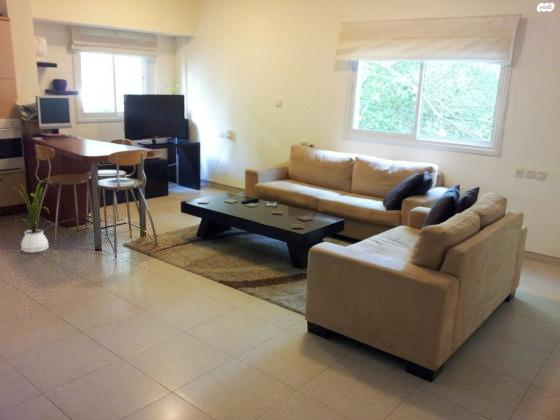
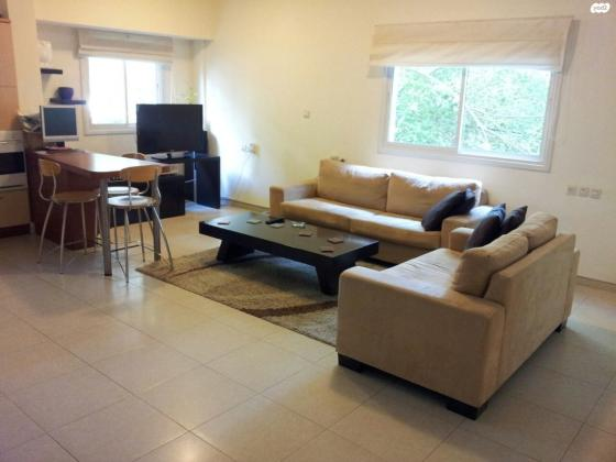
- house plant (33, 213)
